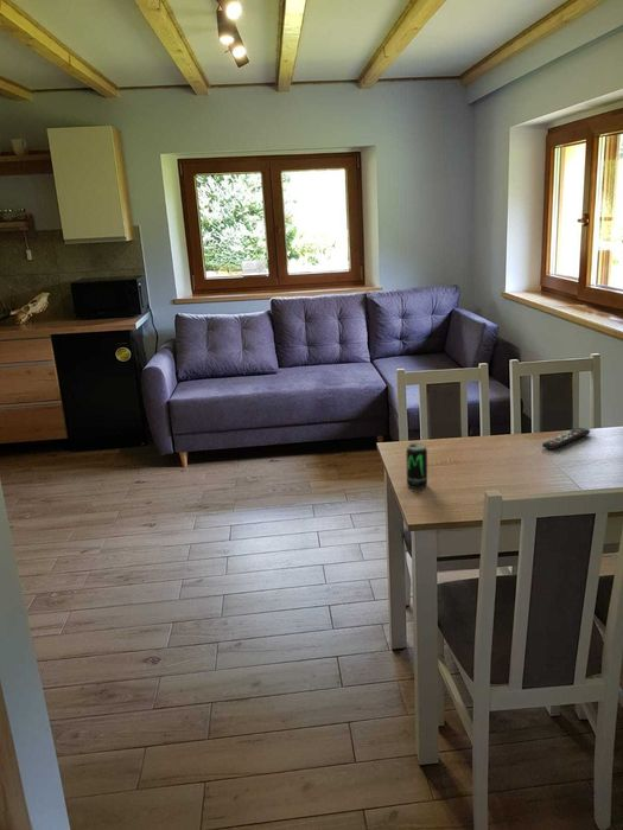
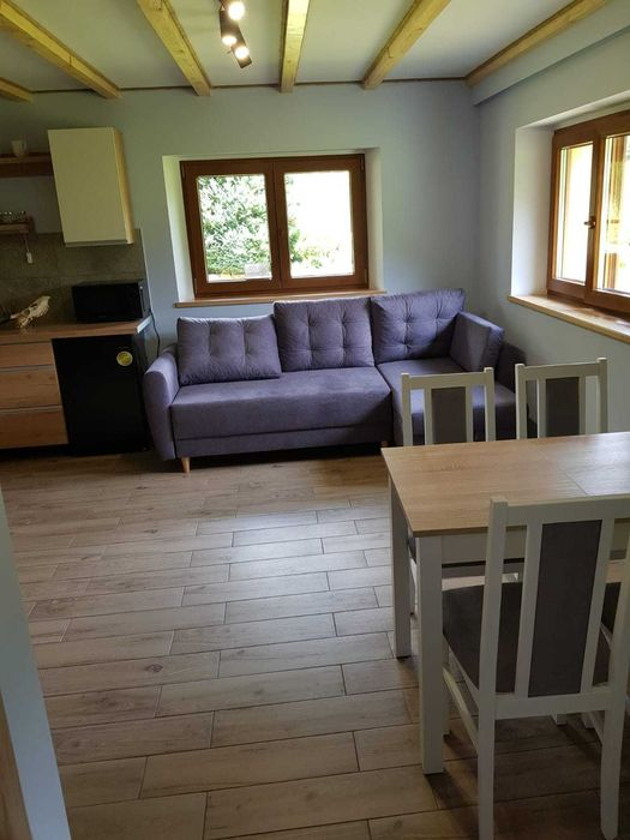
- beverage can (417, 465)
- remote control (566, 438)
